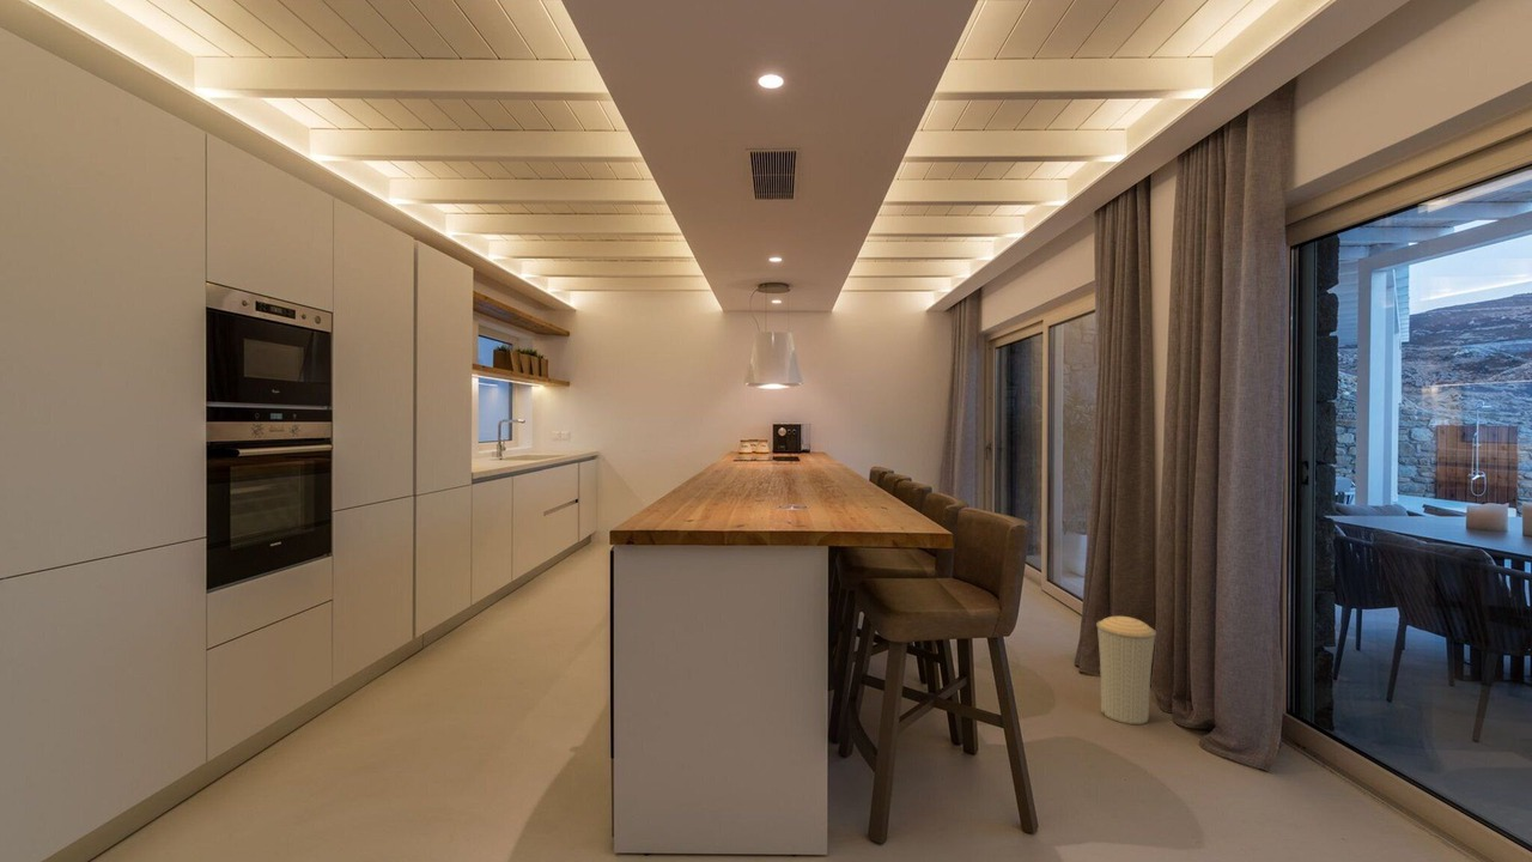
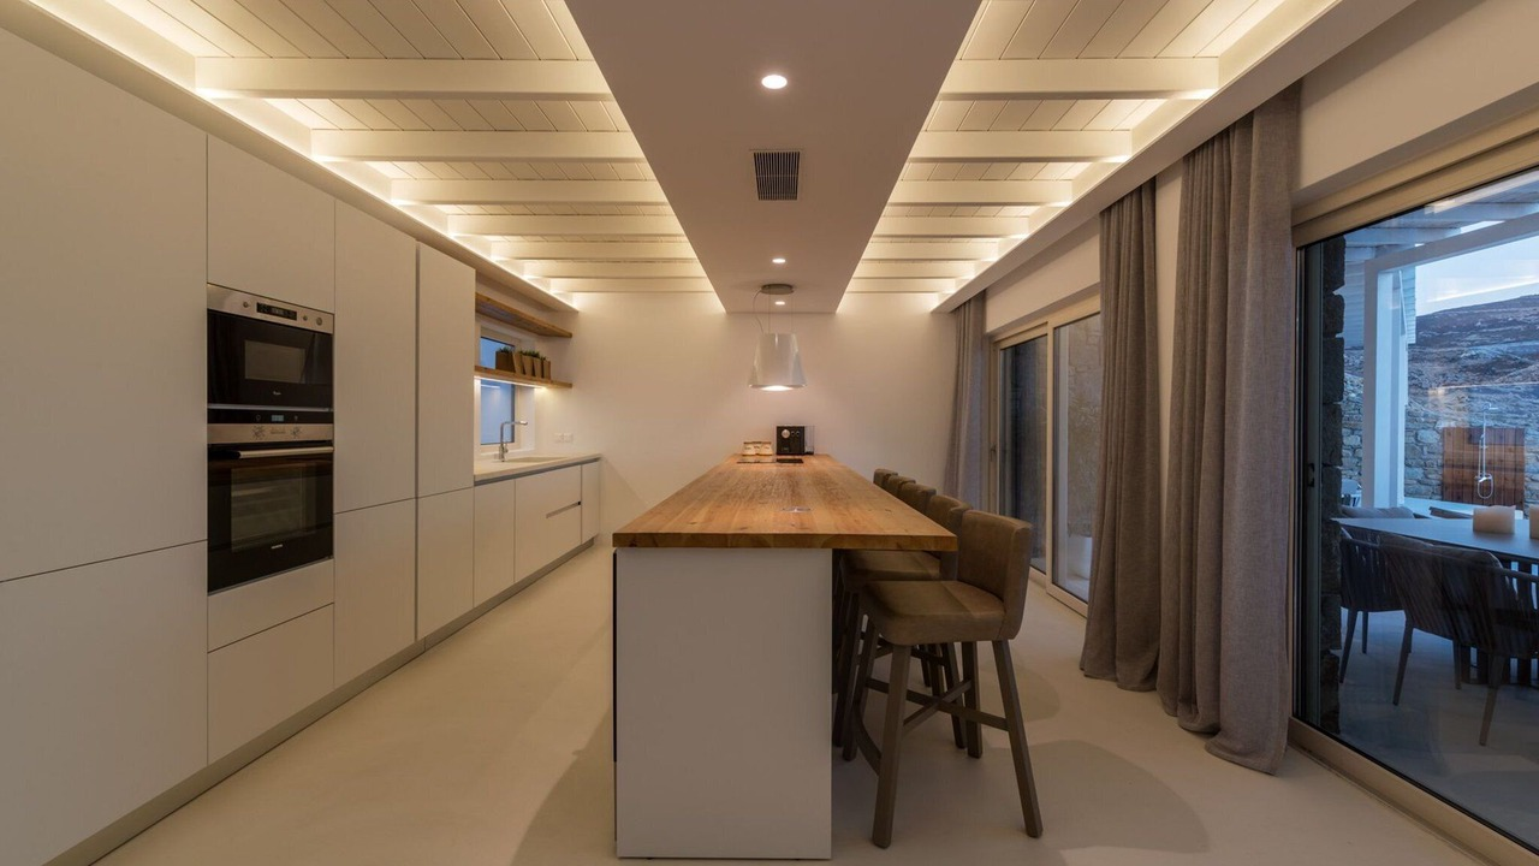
- trash can (1125, 666)
